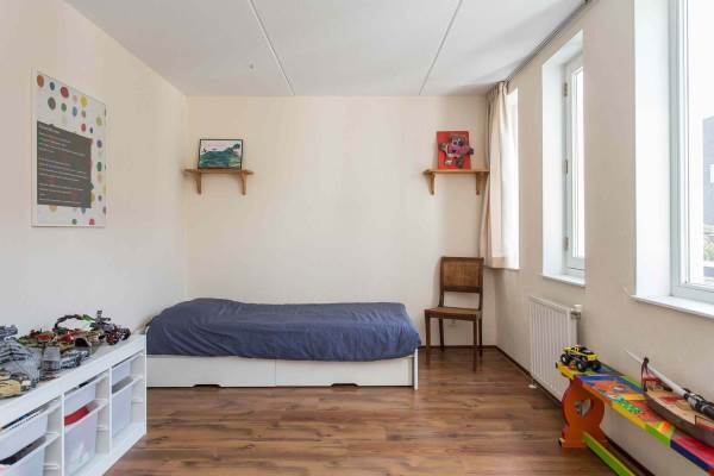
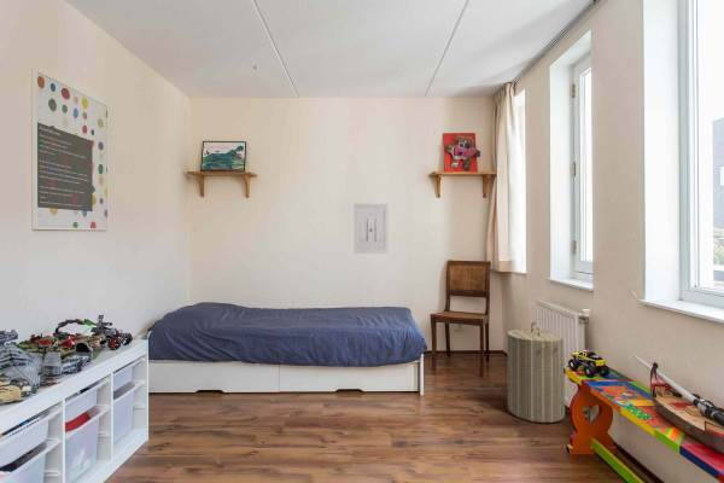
+ laundry hamper (535, 366)
+ wall art (370, 228)
